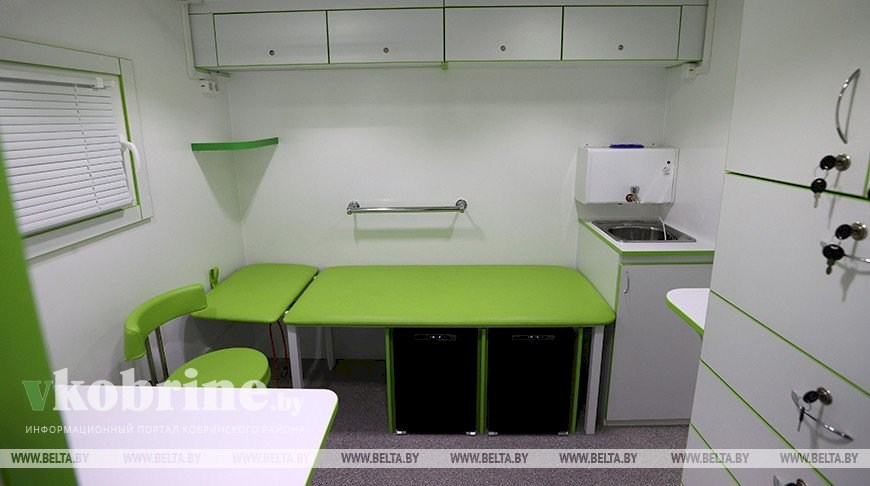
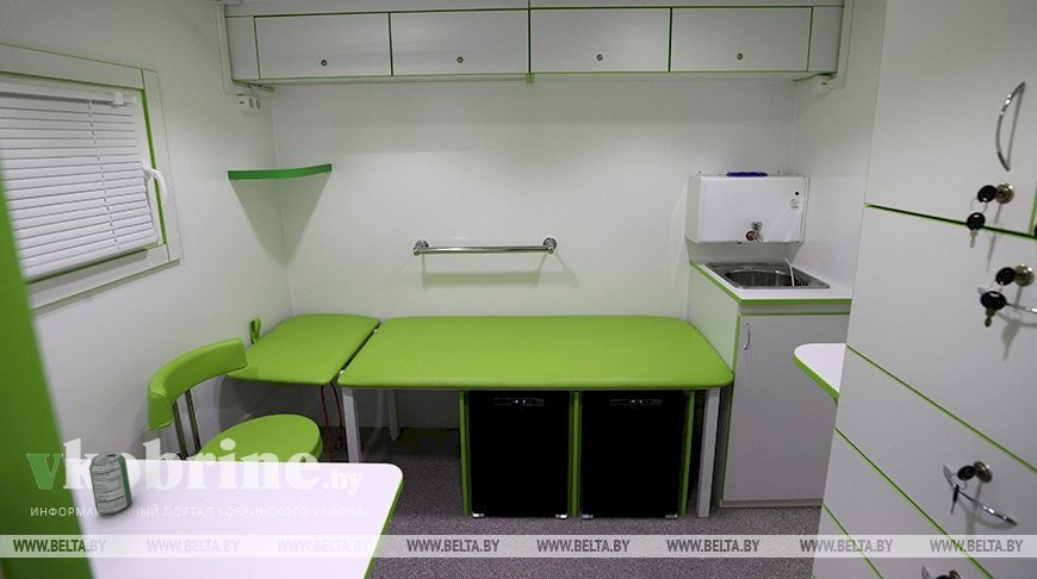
+ beverage can (110, 481)
